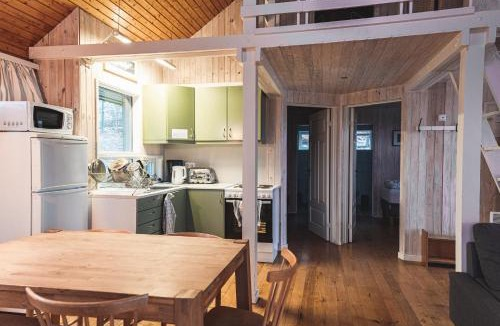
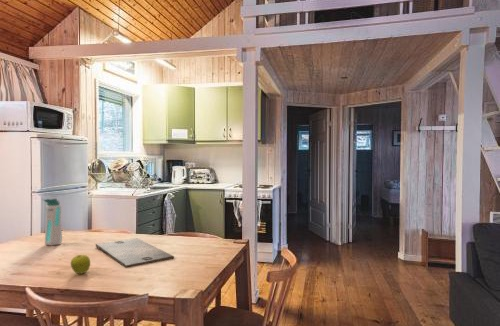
+ fruit (80, 263)
+ water bottle (52, 221)
+ cutting board (132, 250)
